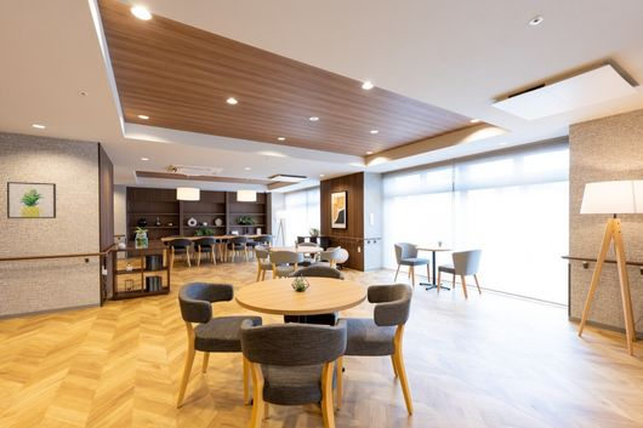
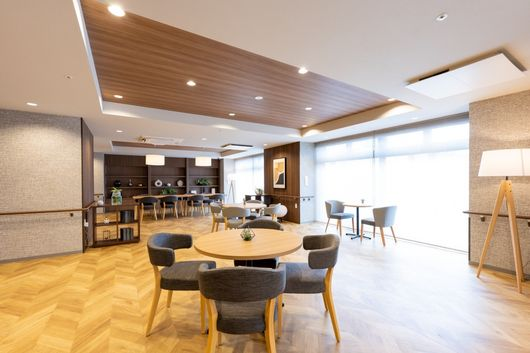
- wall art (32, 200)
